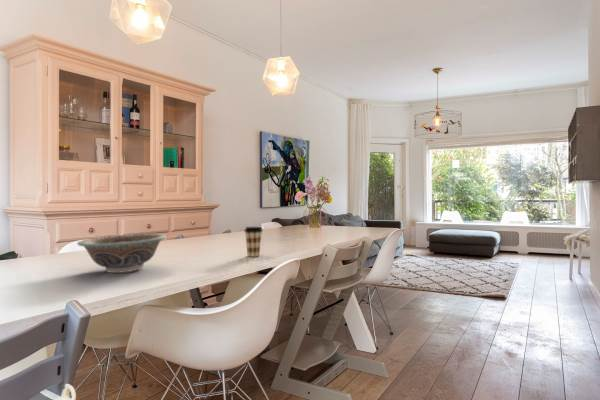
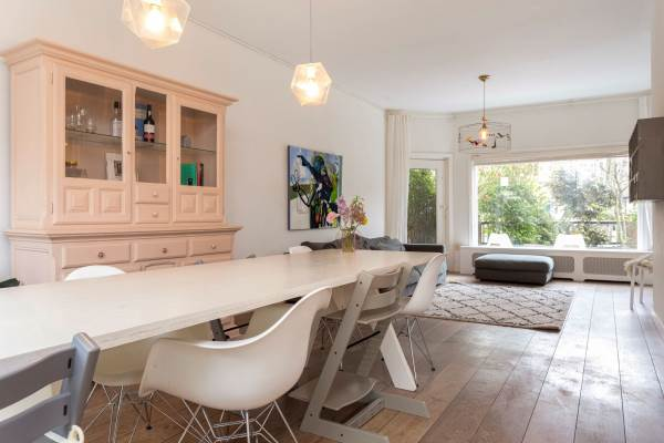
- decorative bowl (123, 253)
- coffee cup (253, 241)
